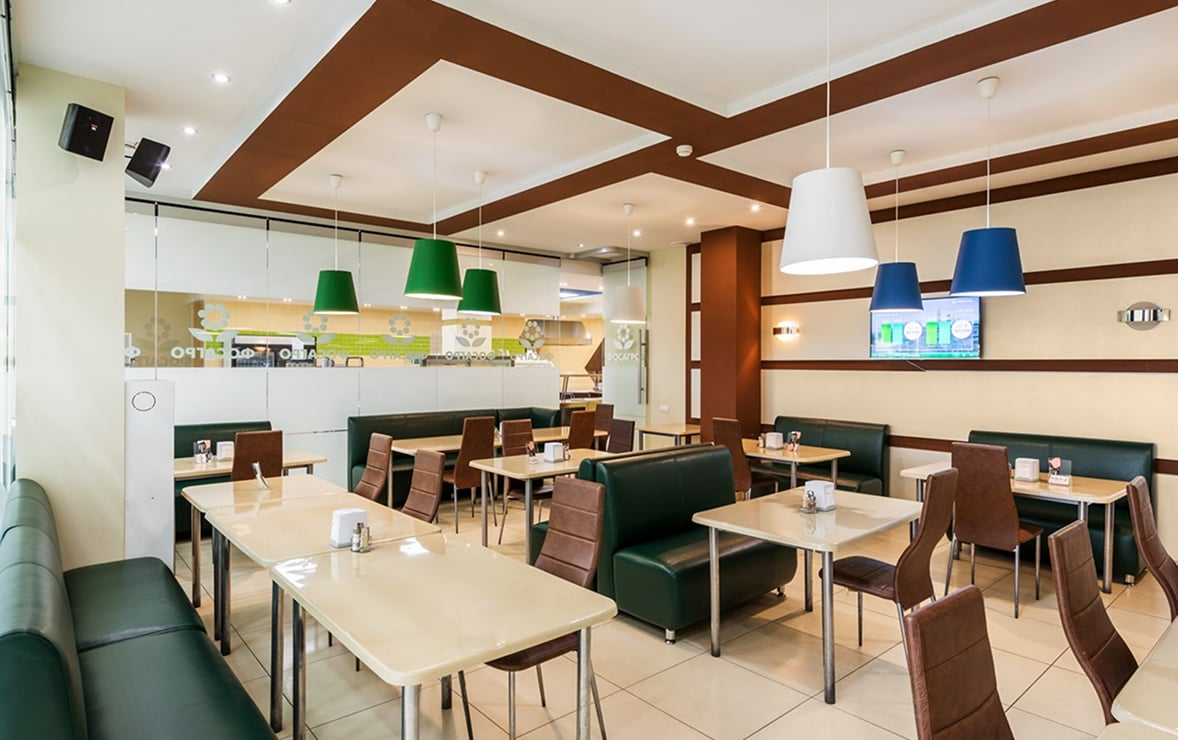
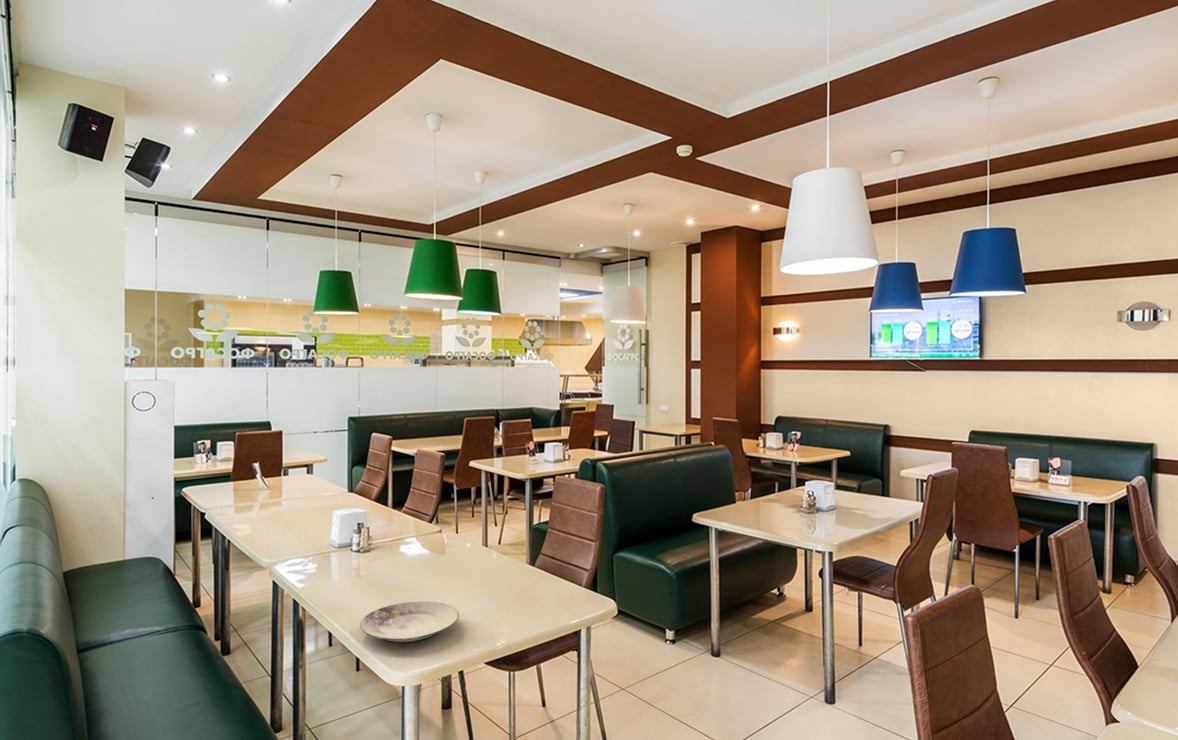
+ plate (410, 623)
